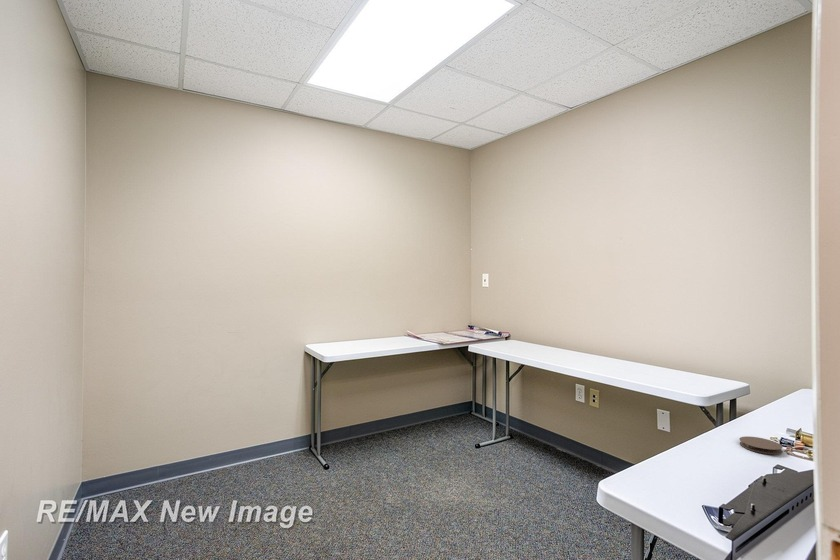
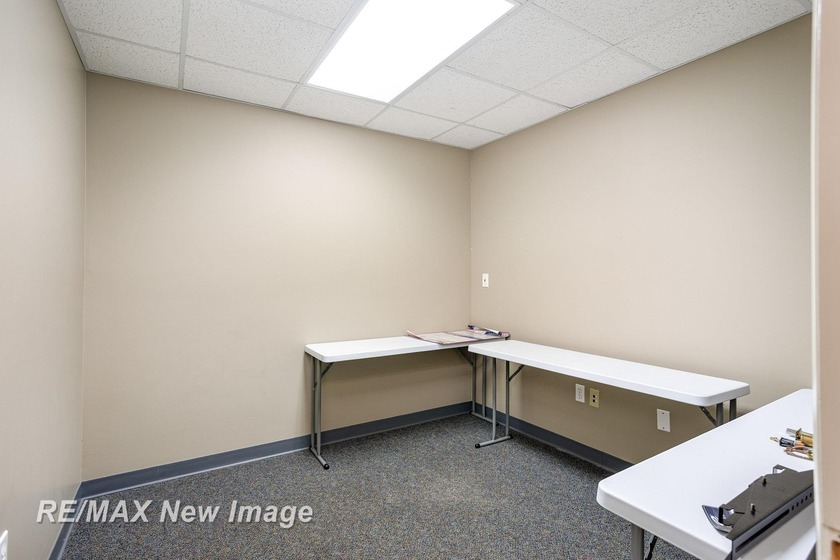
- coaster (760, 445)
